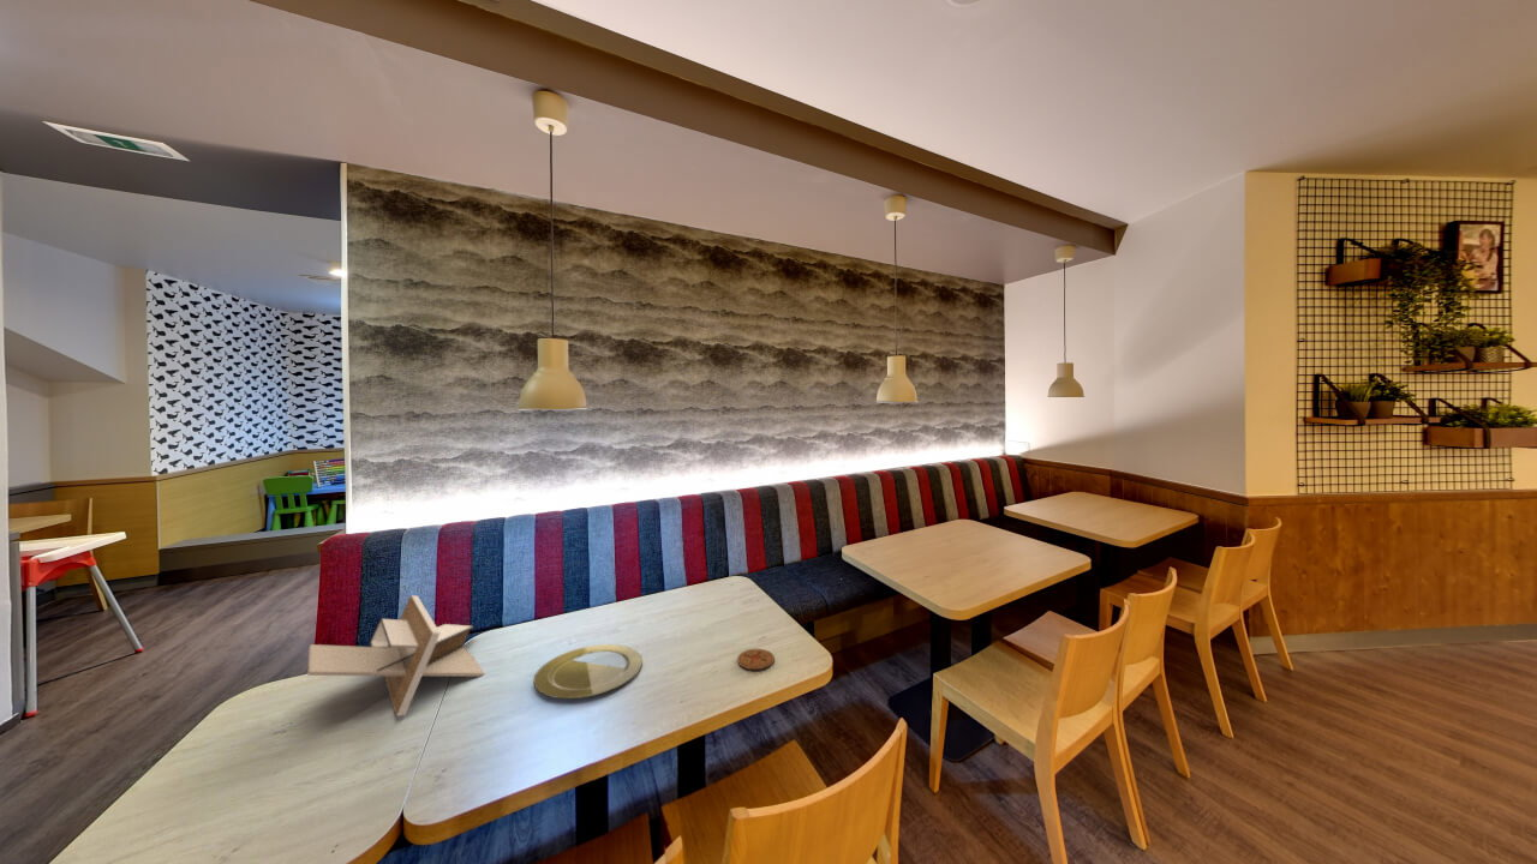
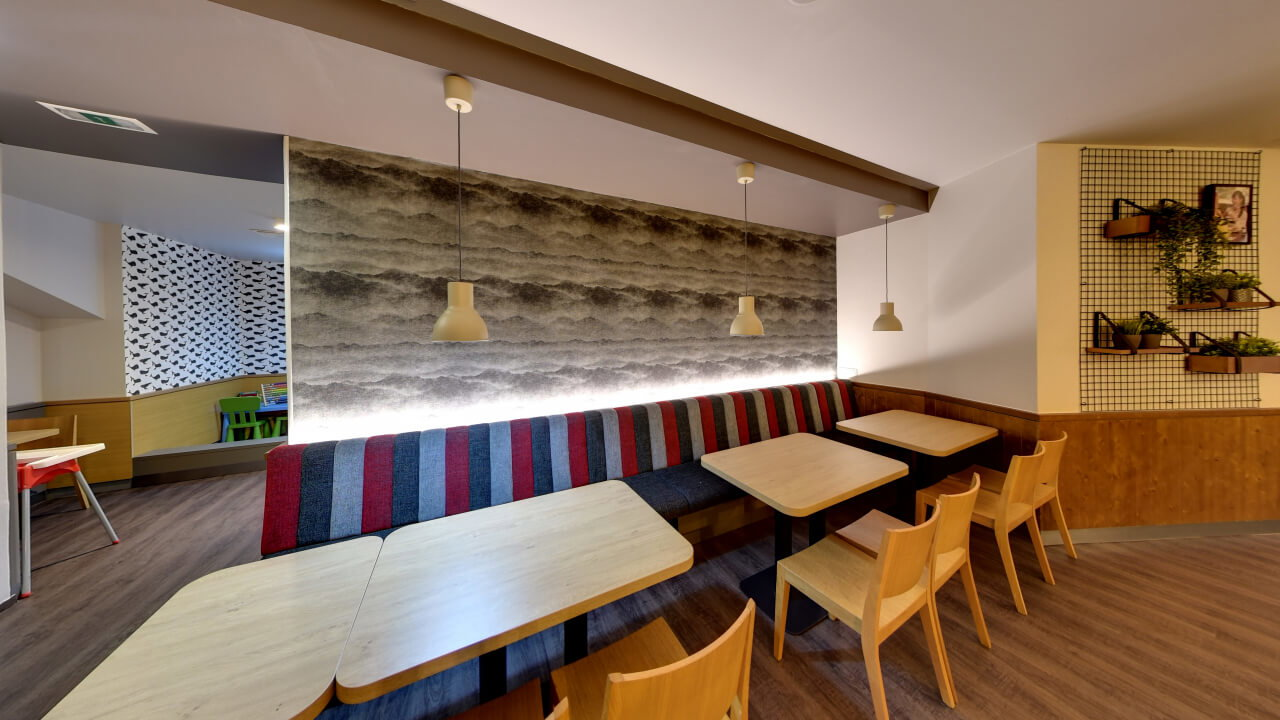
- coaster (755, 659)
- architectural model (403, 648)
- plate (590, 668)
